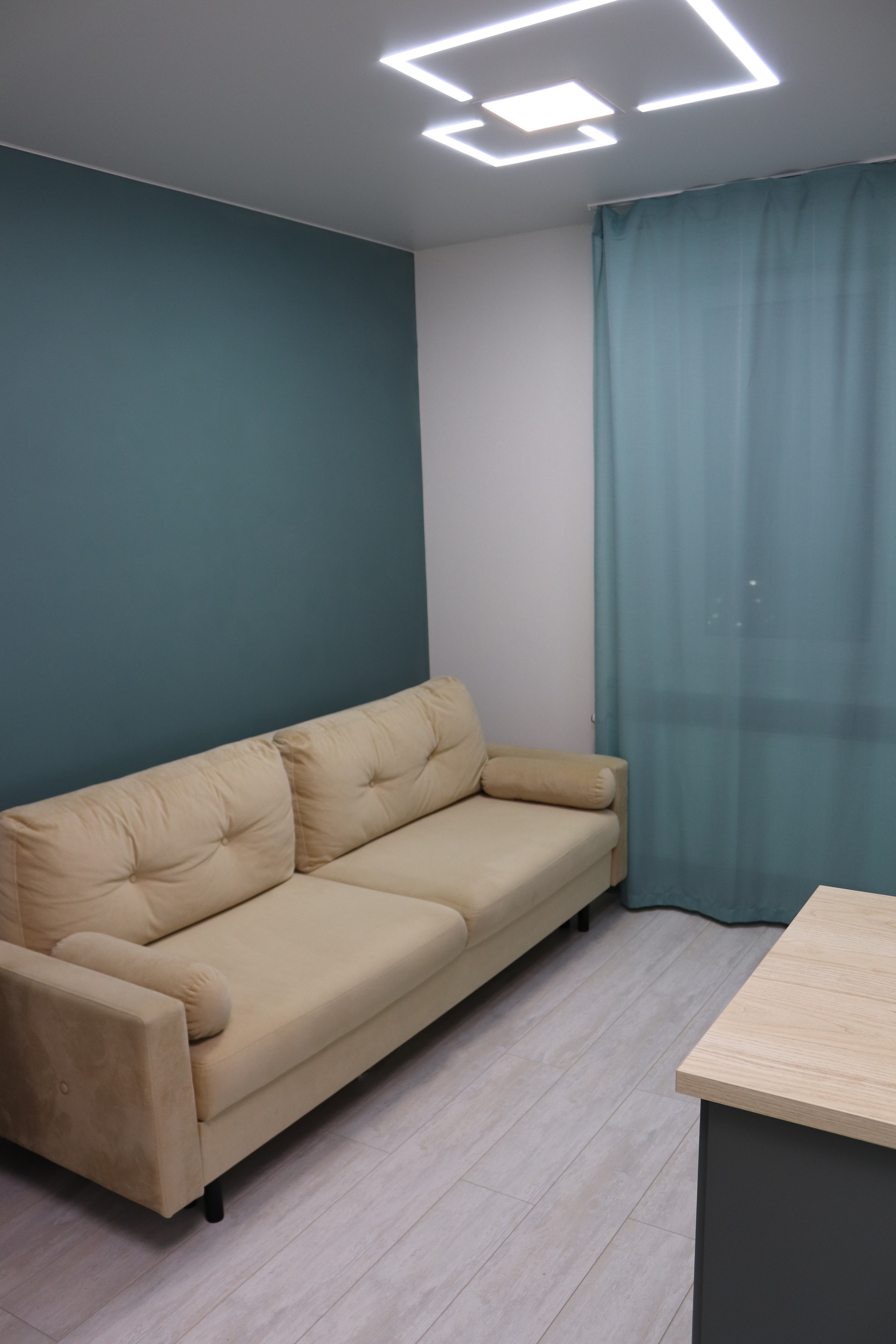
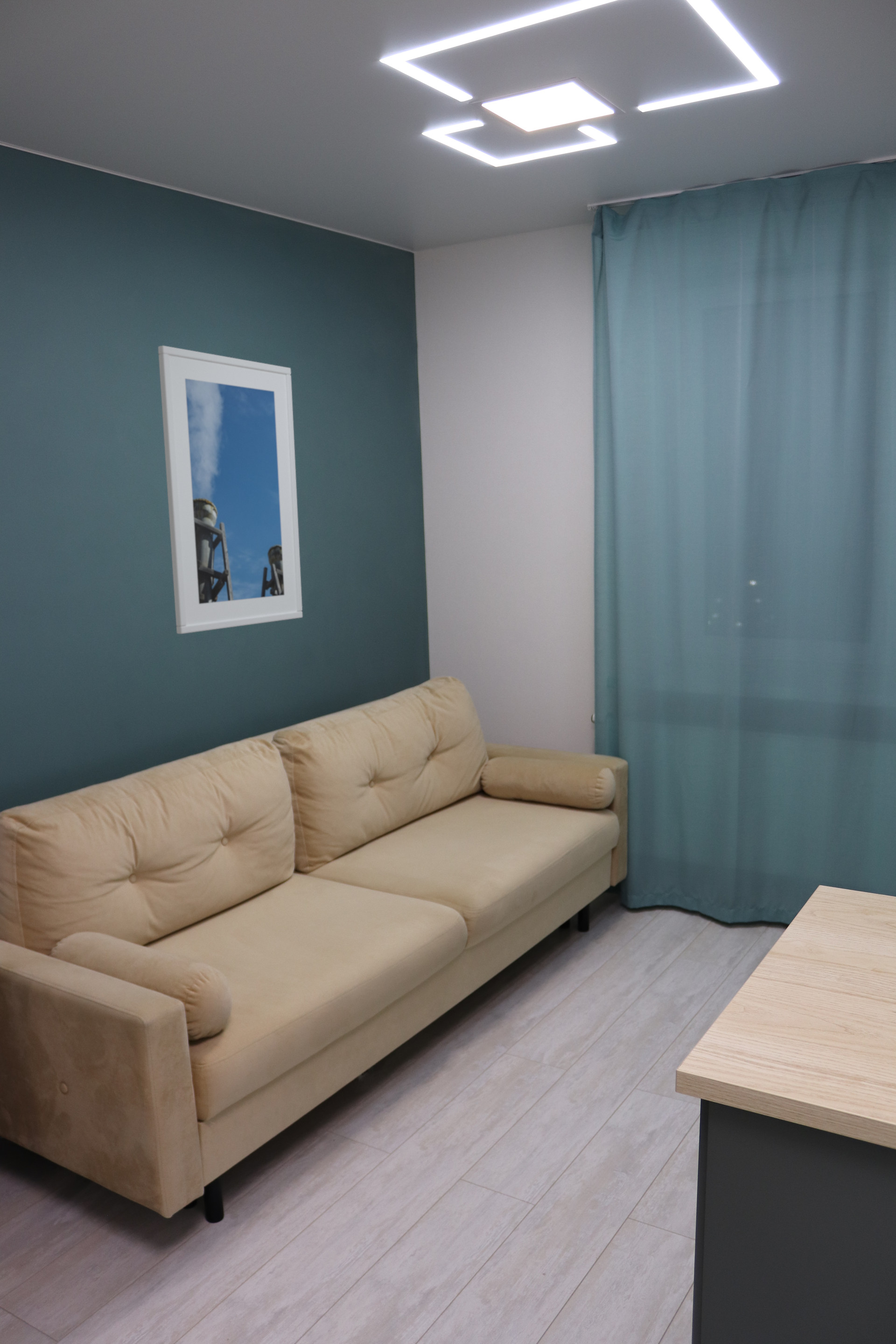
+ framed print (237, 494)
